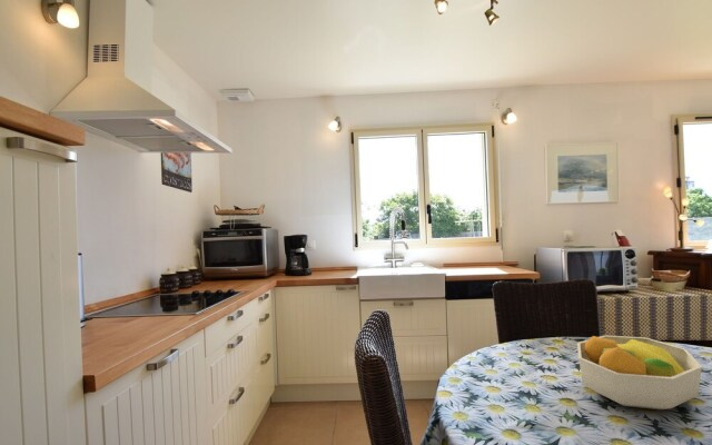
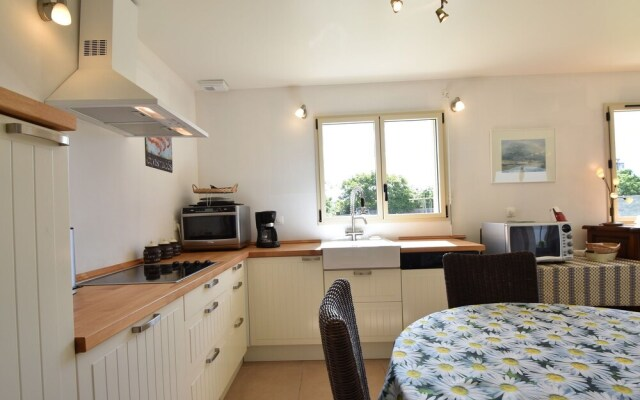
- fruit bowl (633, 363)
